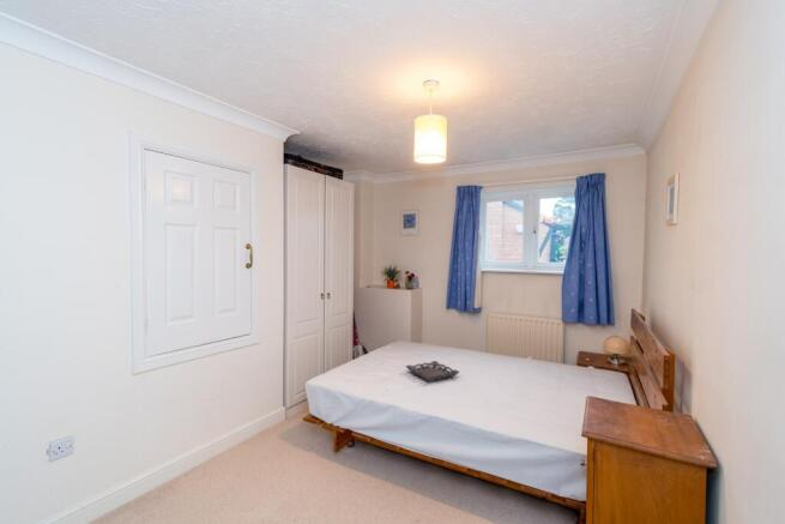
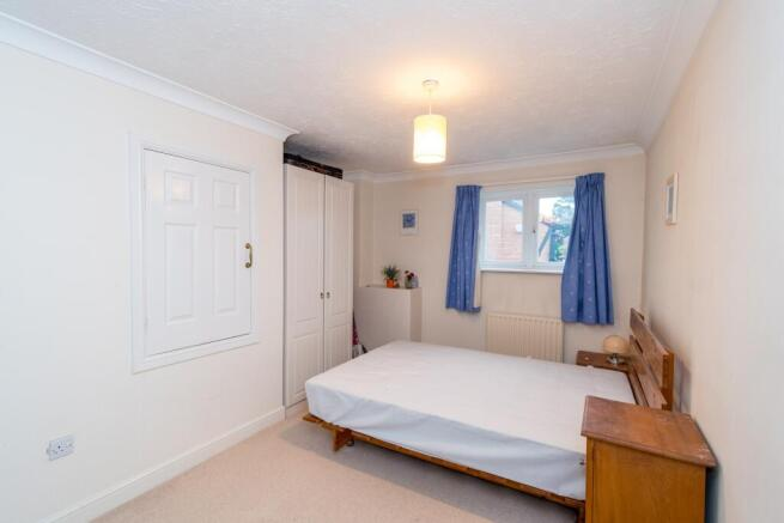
- tray (431, 371)
